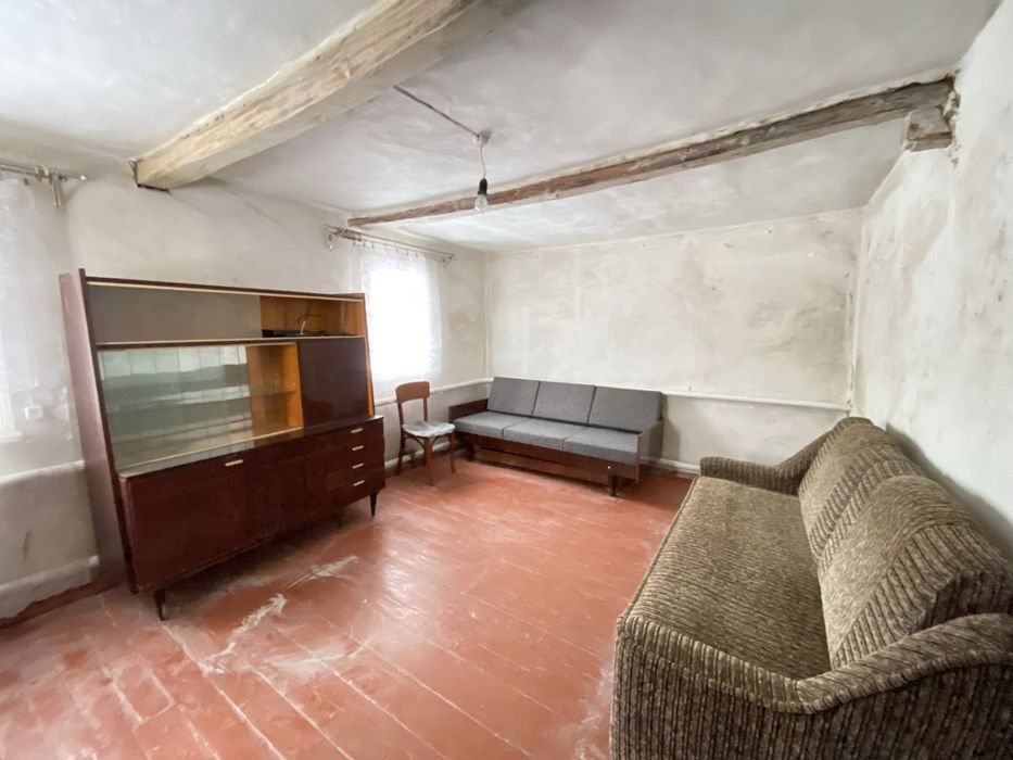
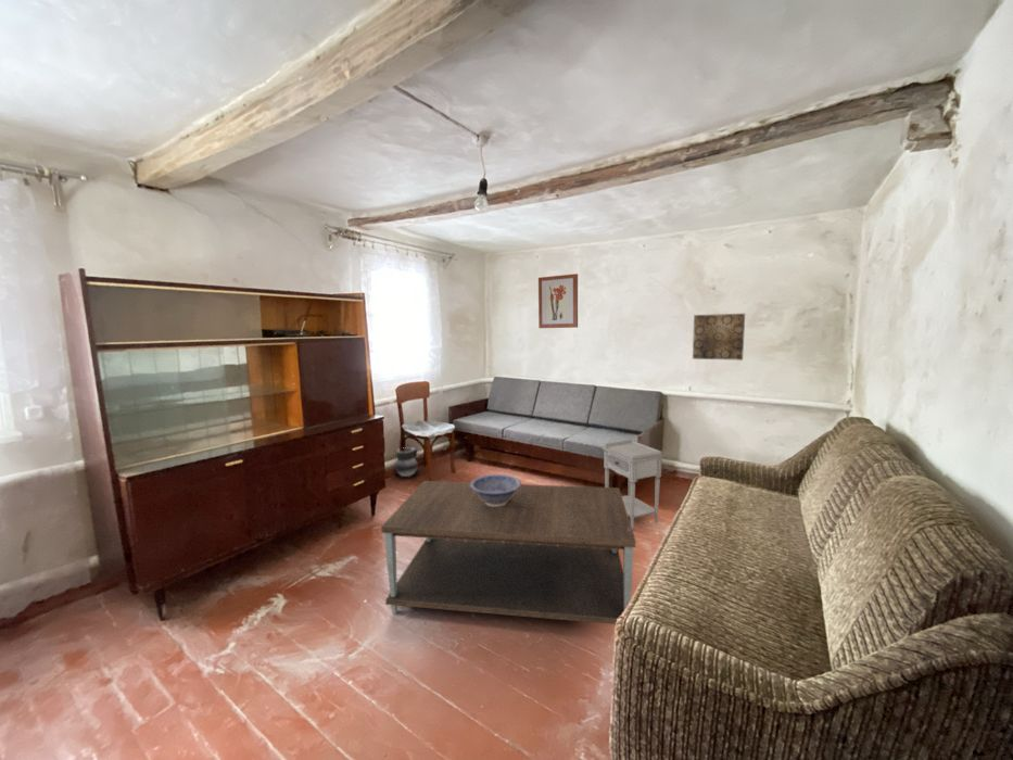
+ wall art (557, 302)
+ coffee table (511, 548)
+ decorative bowl (495, 492)
+ nightstand (631, 482)
+ ceramic jug (407, 460)
+ wall art (718, 337)
